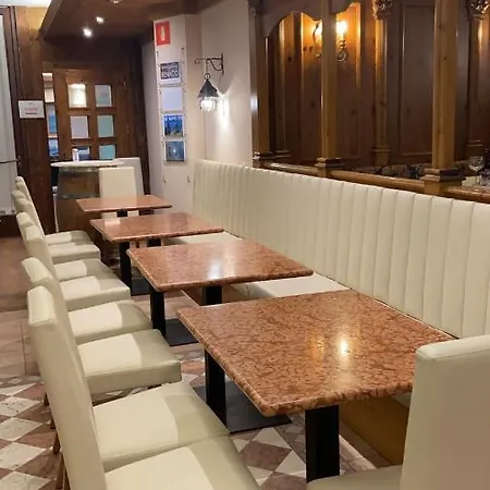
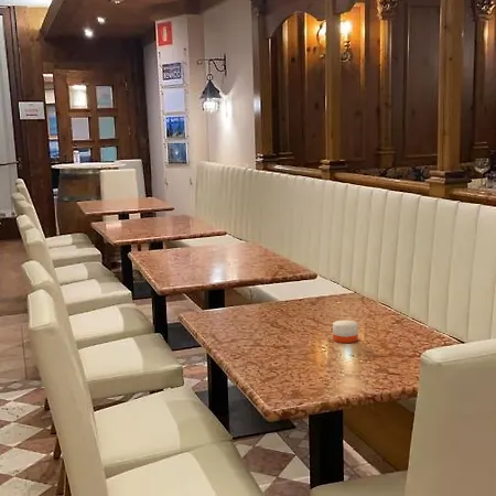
+ candle (345, 322)
